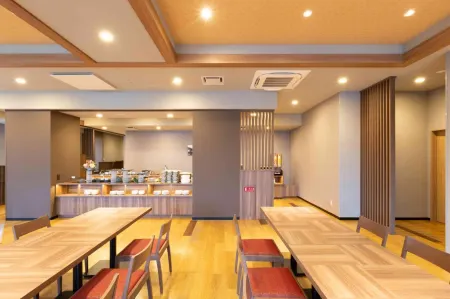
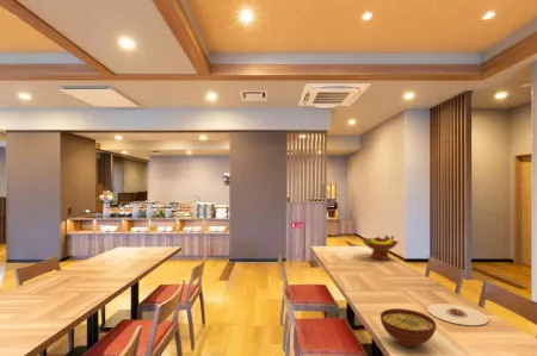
+ fruit bowl (379, 245)
+ bowl (407, 330)
+ plate (456, 311)
